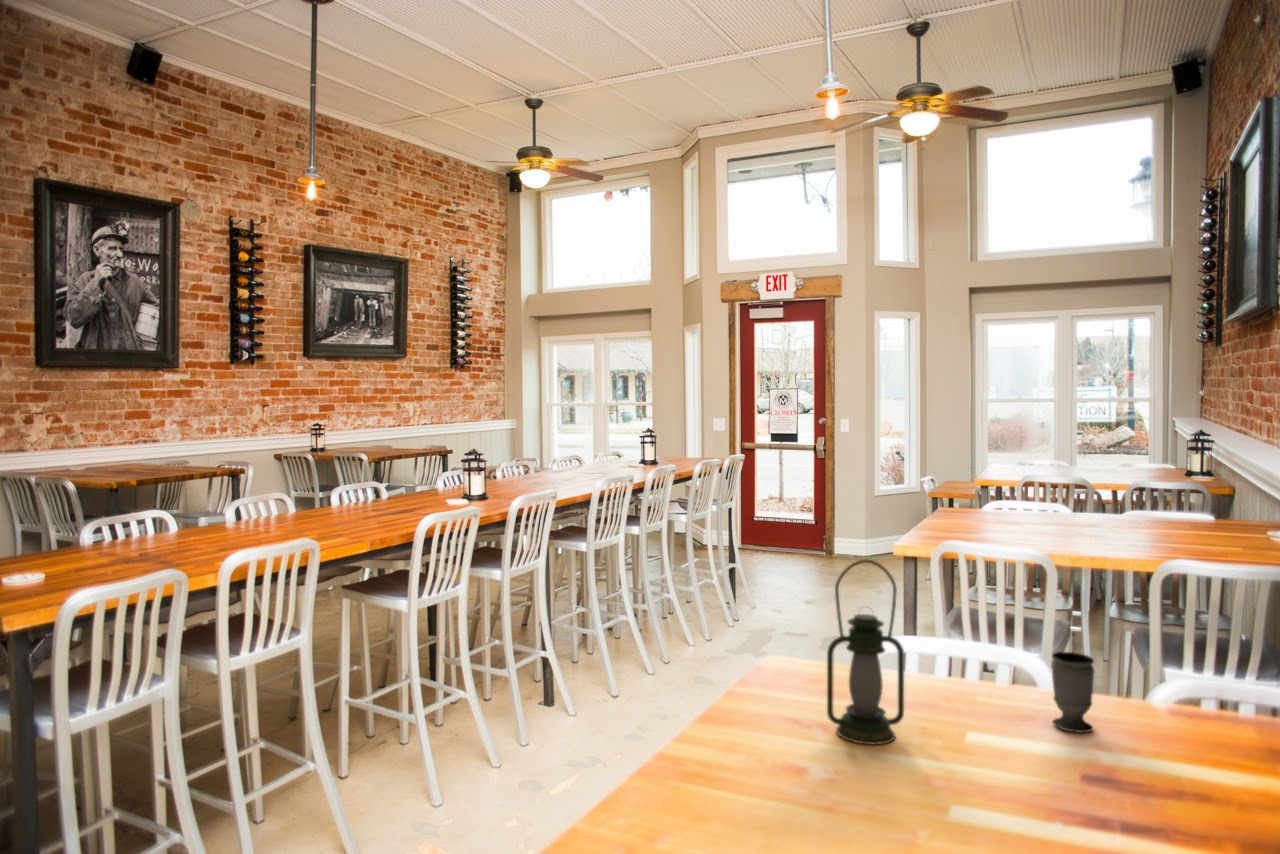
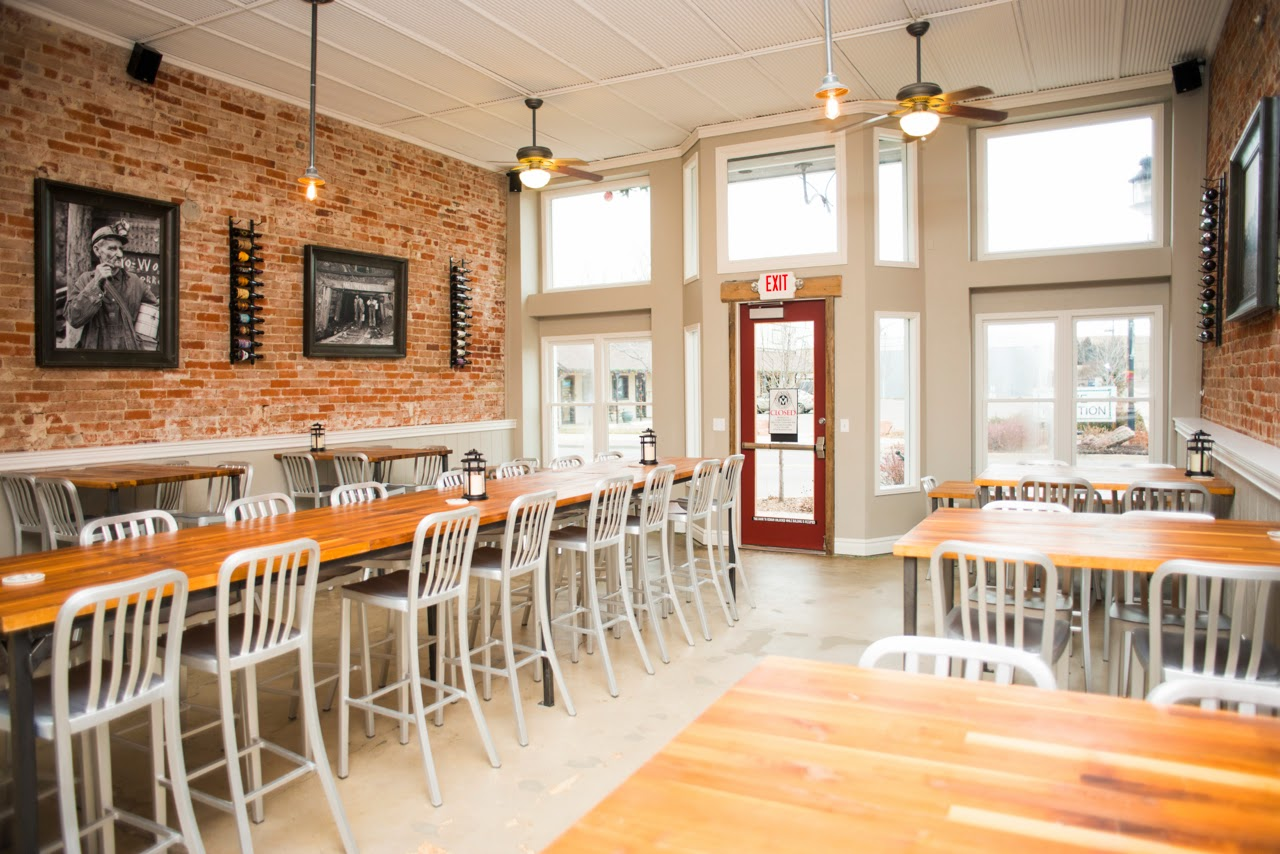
- lantern (865, 646)
- cup (1072, 691)
